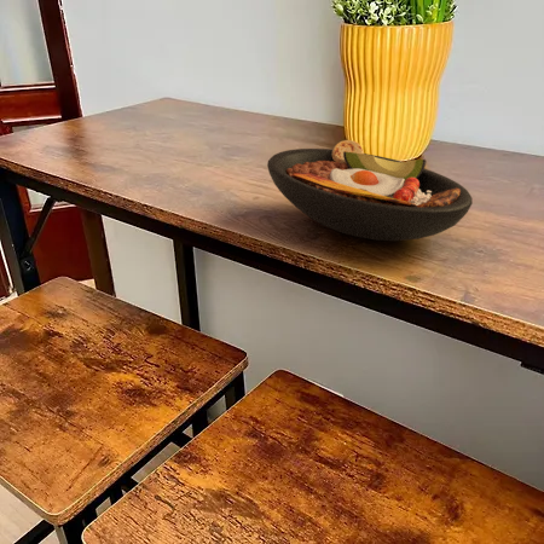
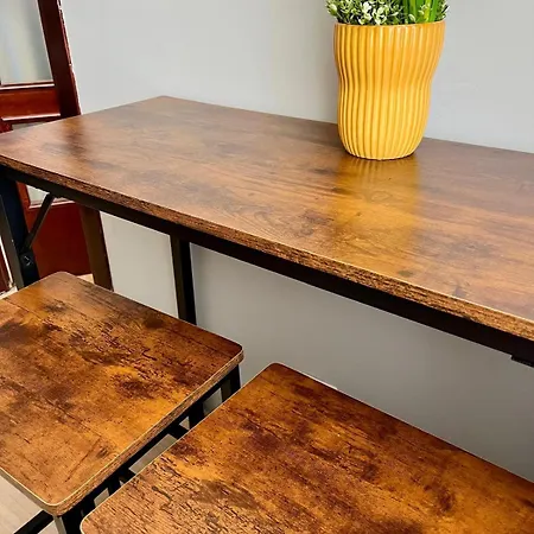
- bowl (363, 196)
